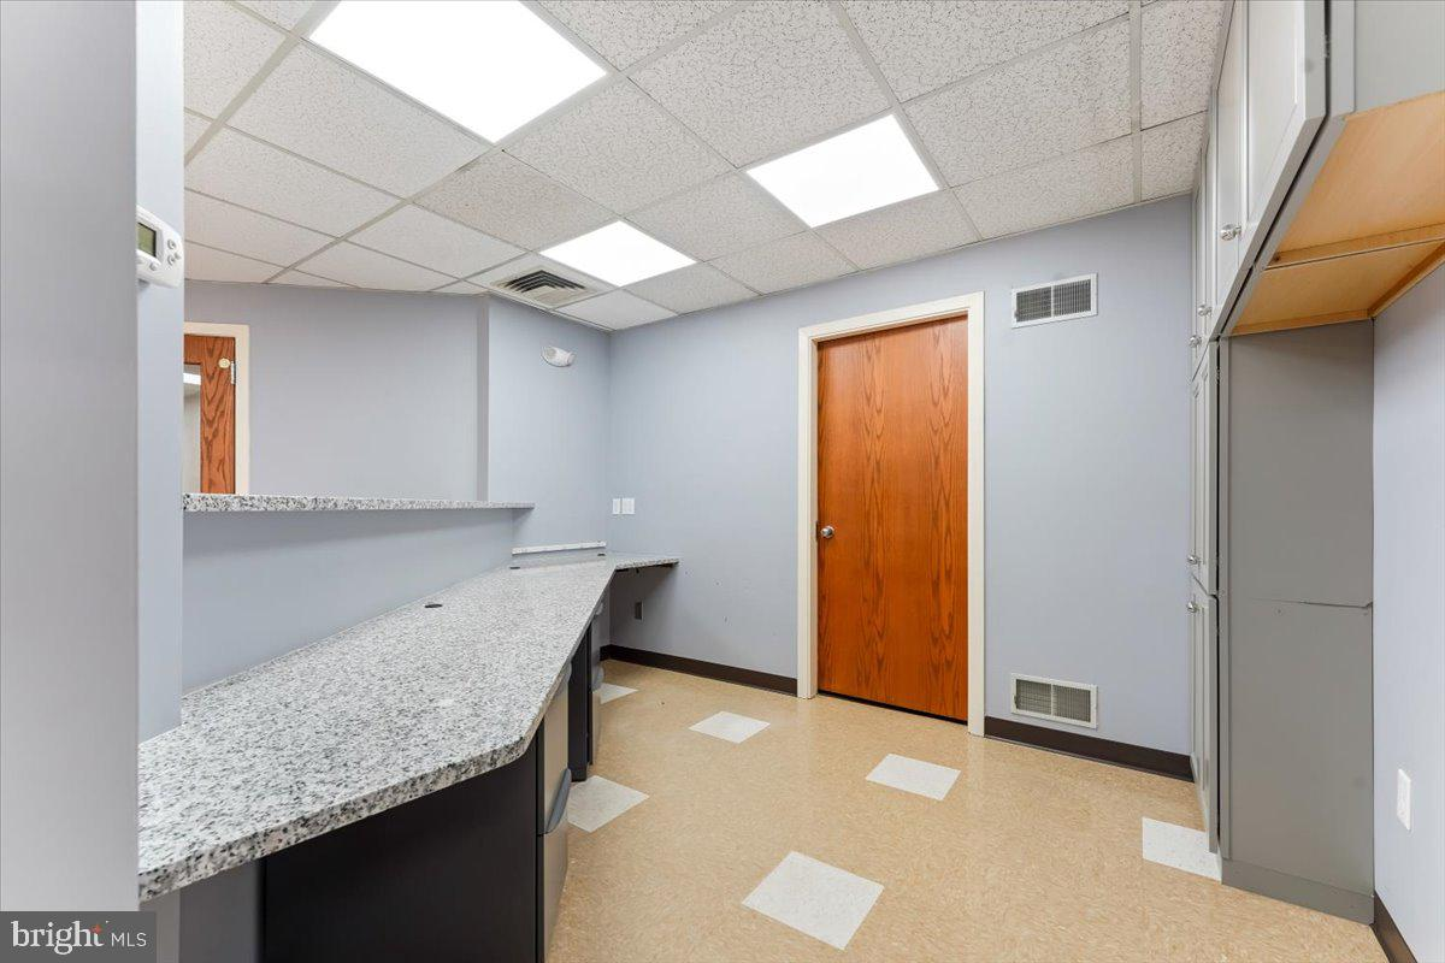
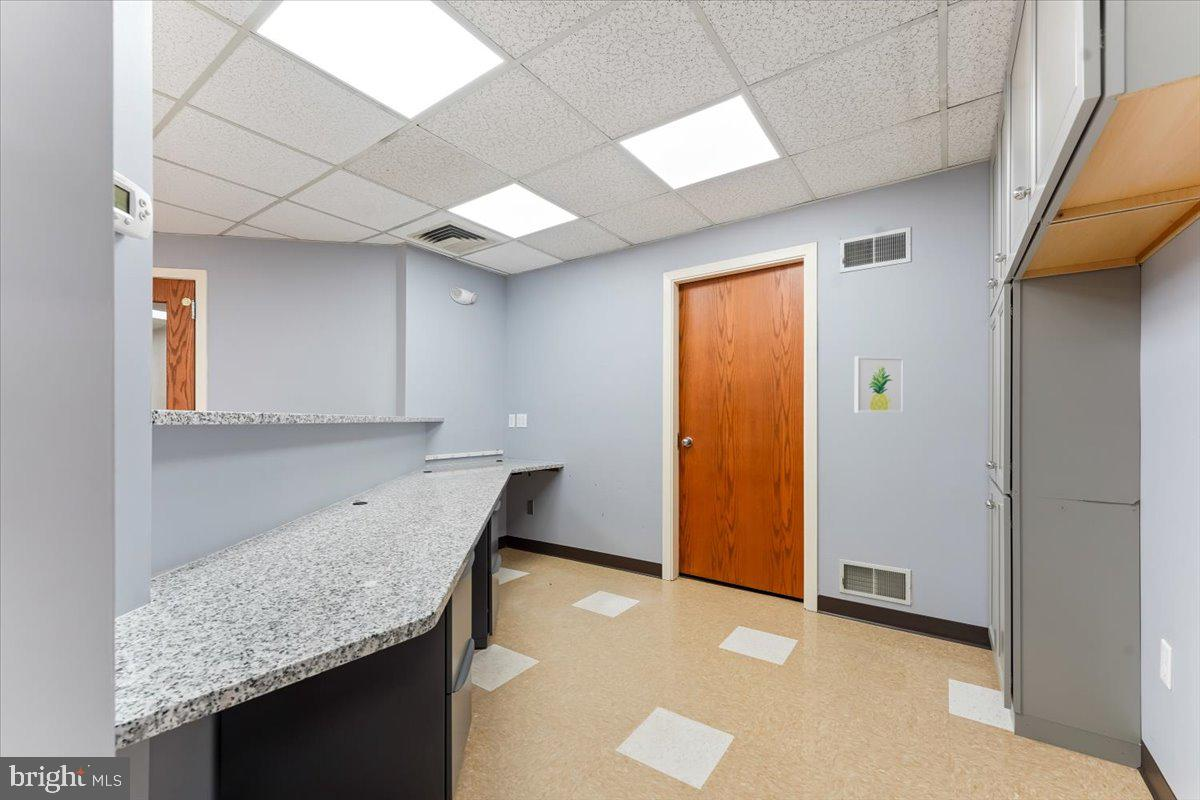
+ wall art (879, 384)
